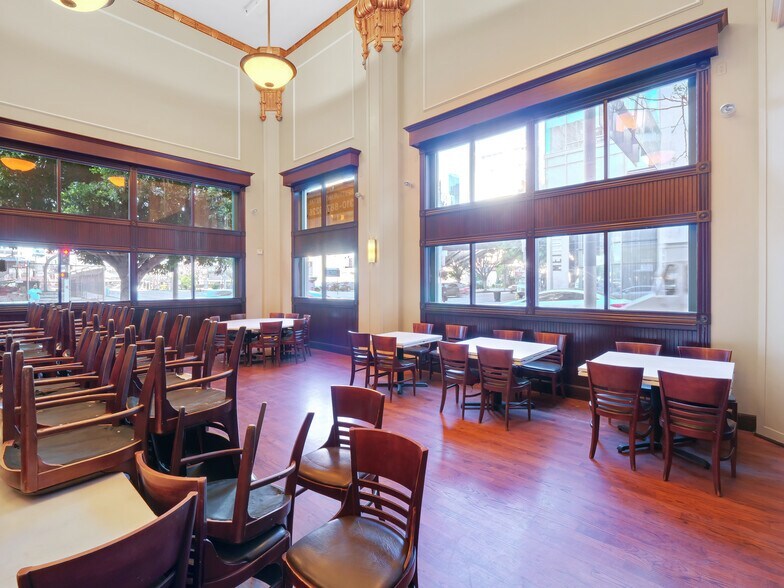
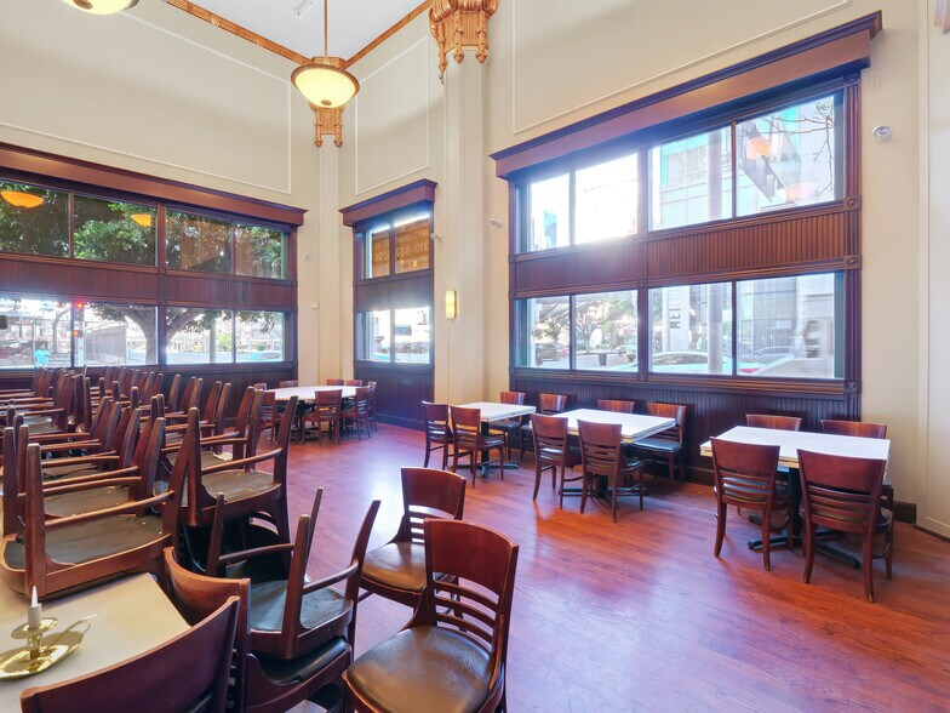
+ candle holder (42, 620)
